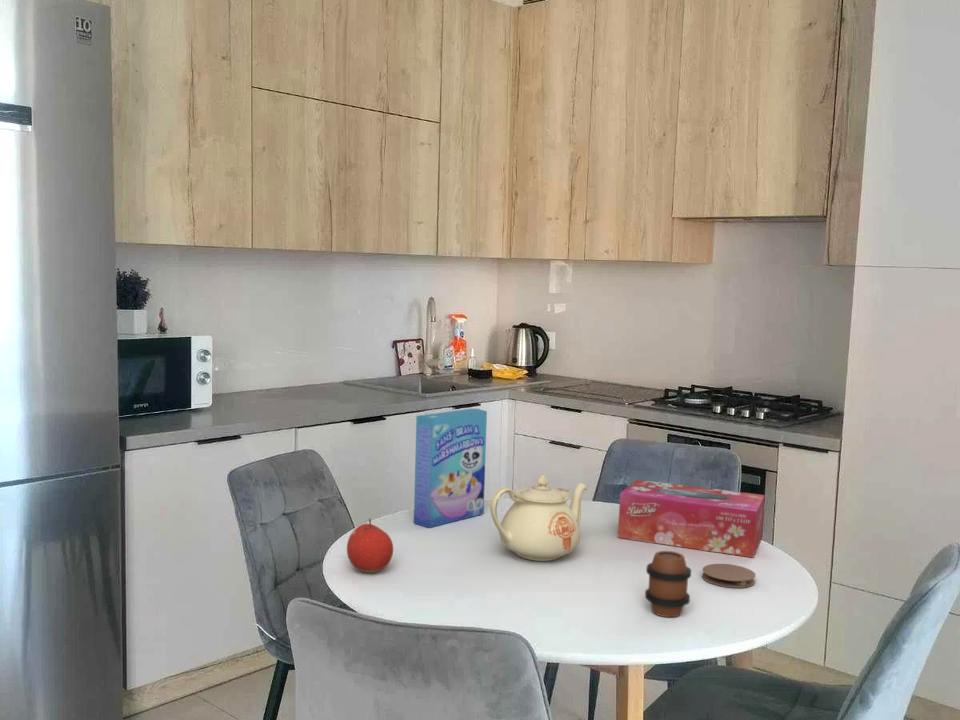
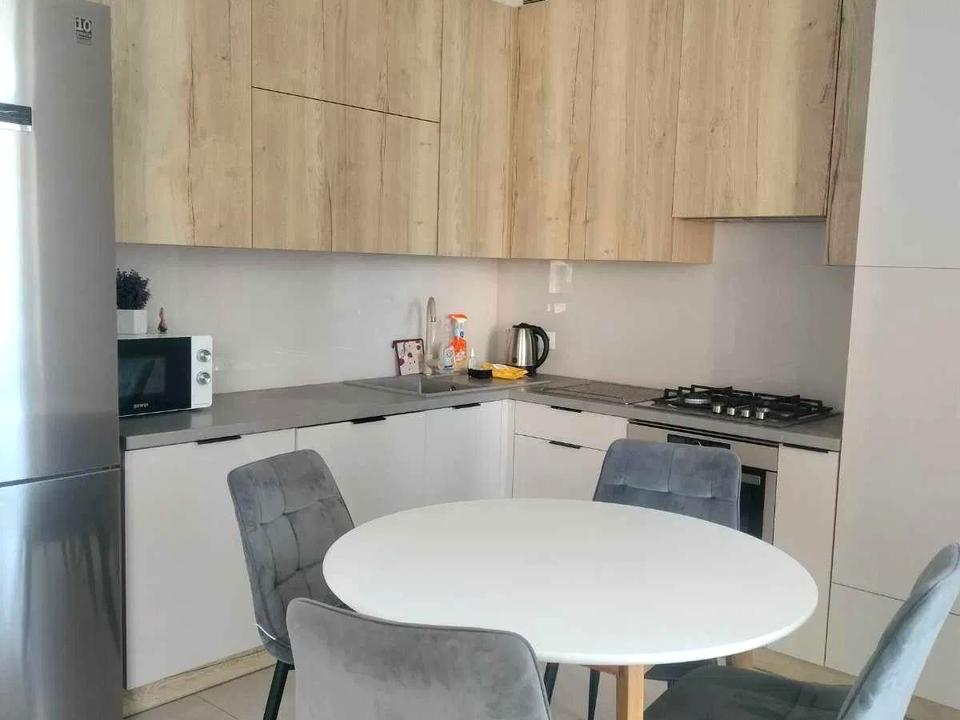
- tissue box (691, 516)
- cereal box (451, 465)
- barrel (668, 583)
- fruit (370, 544)
- coaster (728, 575)
- teapot (540, 514)
